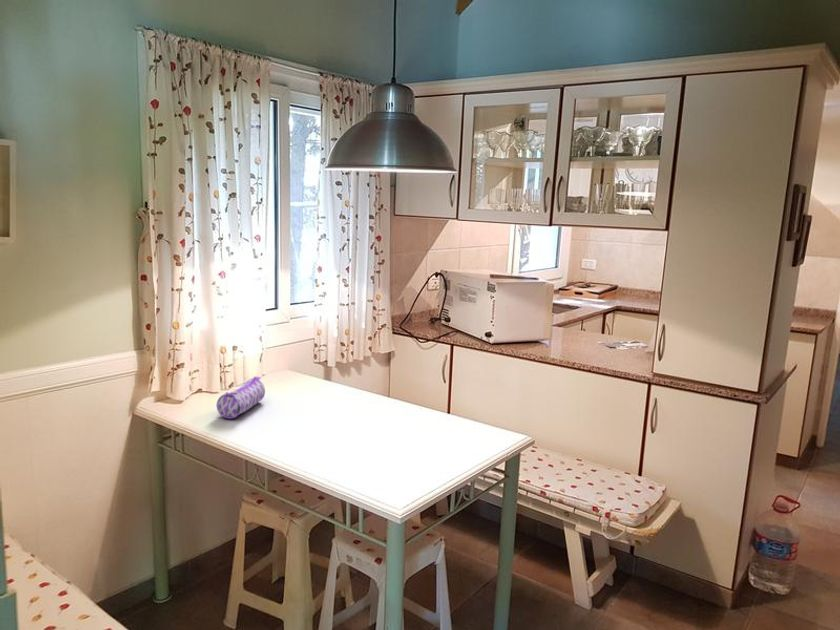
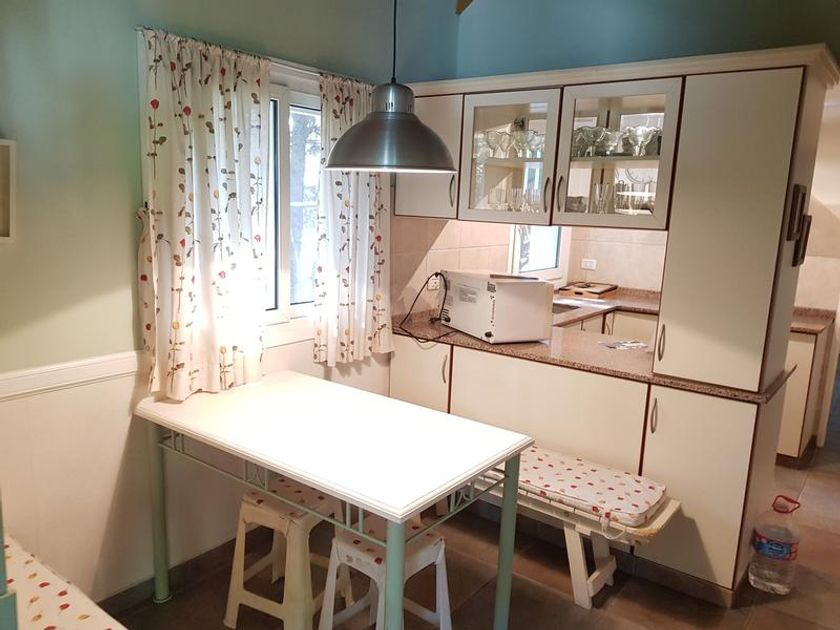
- pencil case (241, 397)
